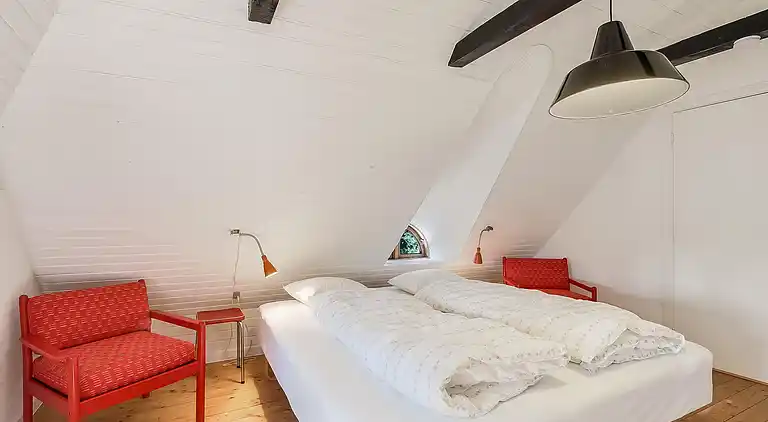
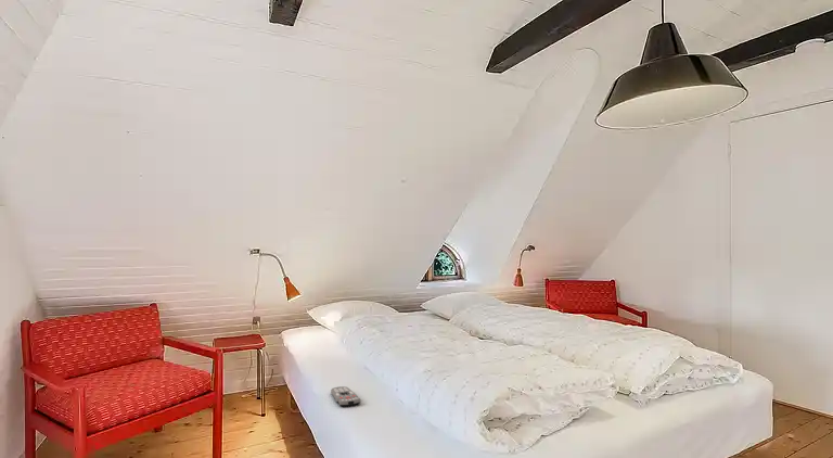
+ remote control (344, 395)
